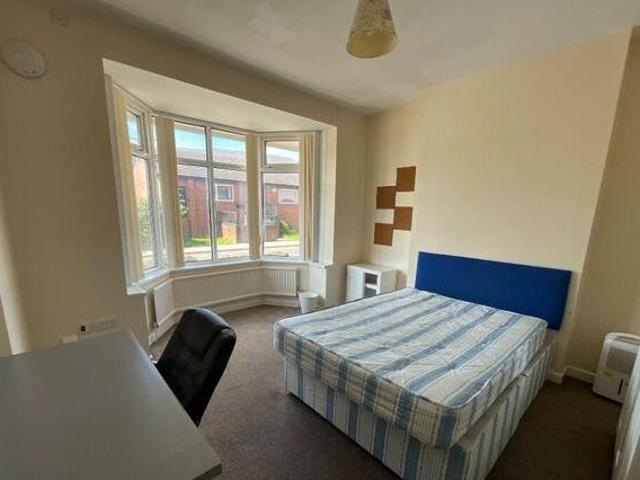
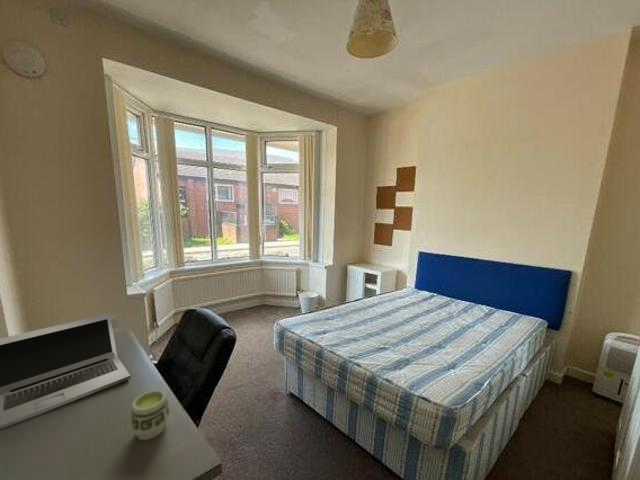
+ laptop (62, 361)
+ cup (150, 414)
